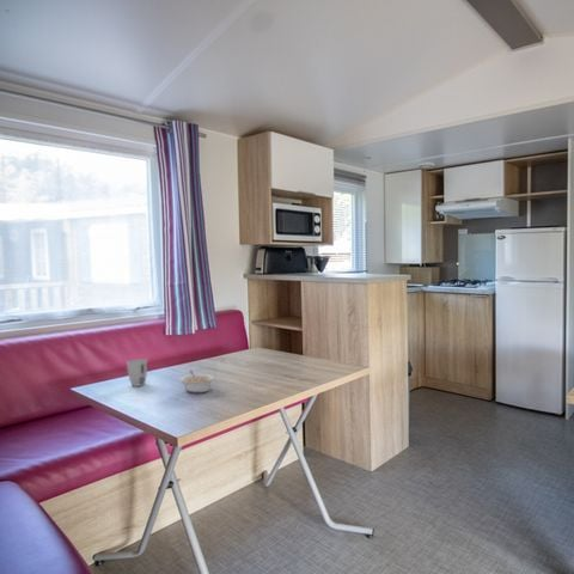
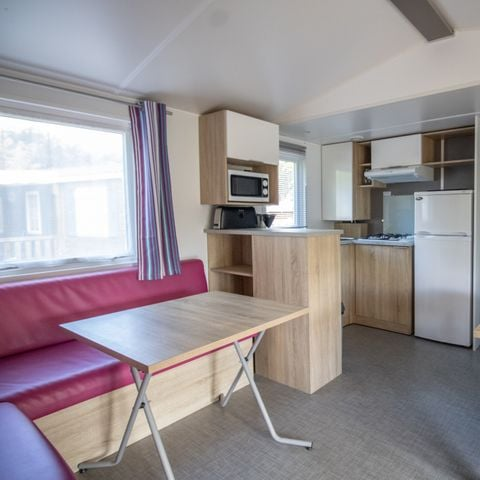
- legume (196, 381)
- cup (138, 372)
